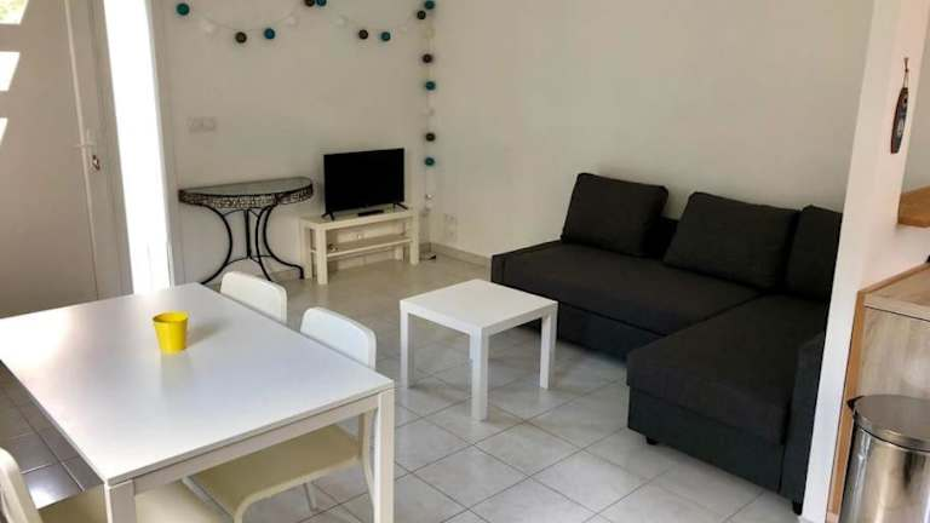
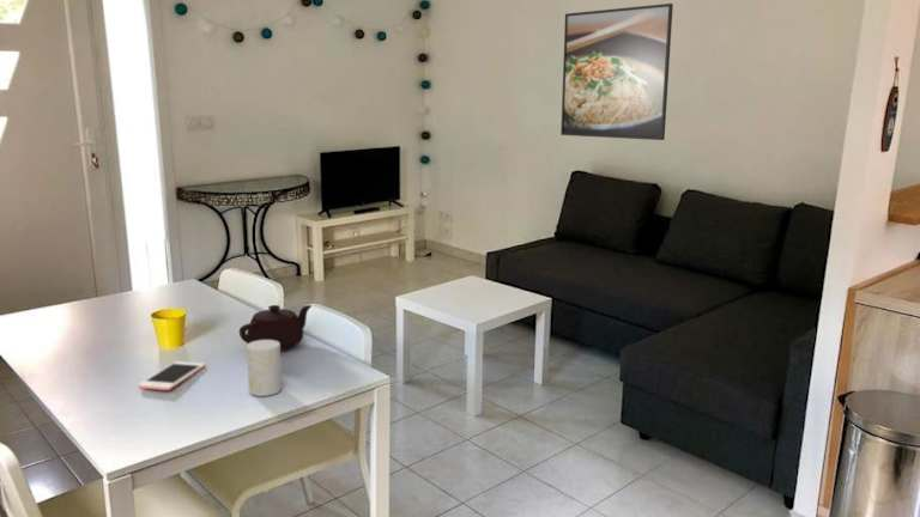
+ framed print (612, 74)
+ teapot (277, 326)
+ cell phone (172, 375)
+ cup (264, 367)
